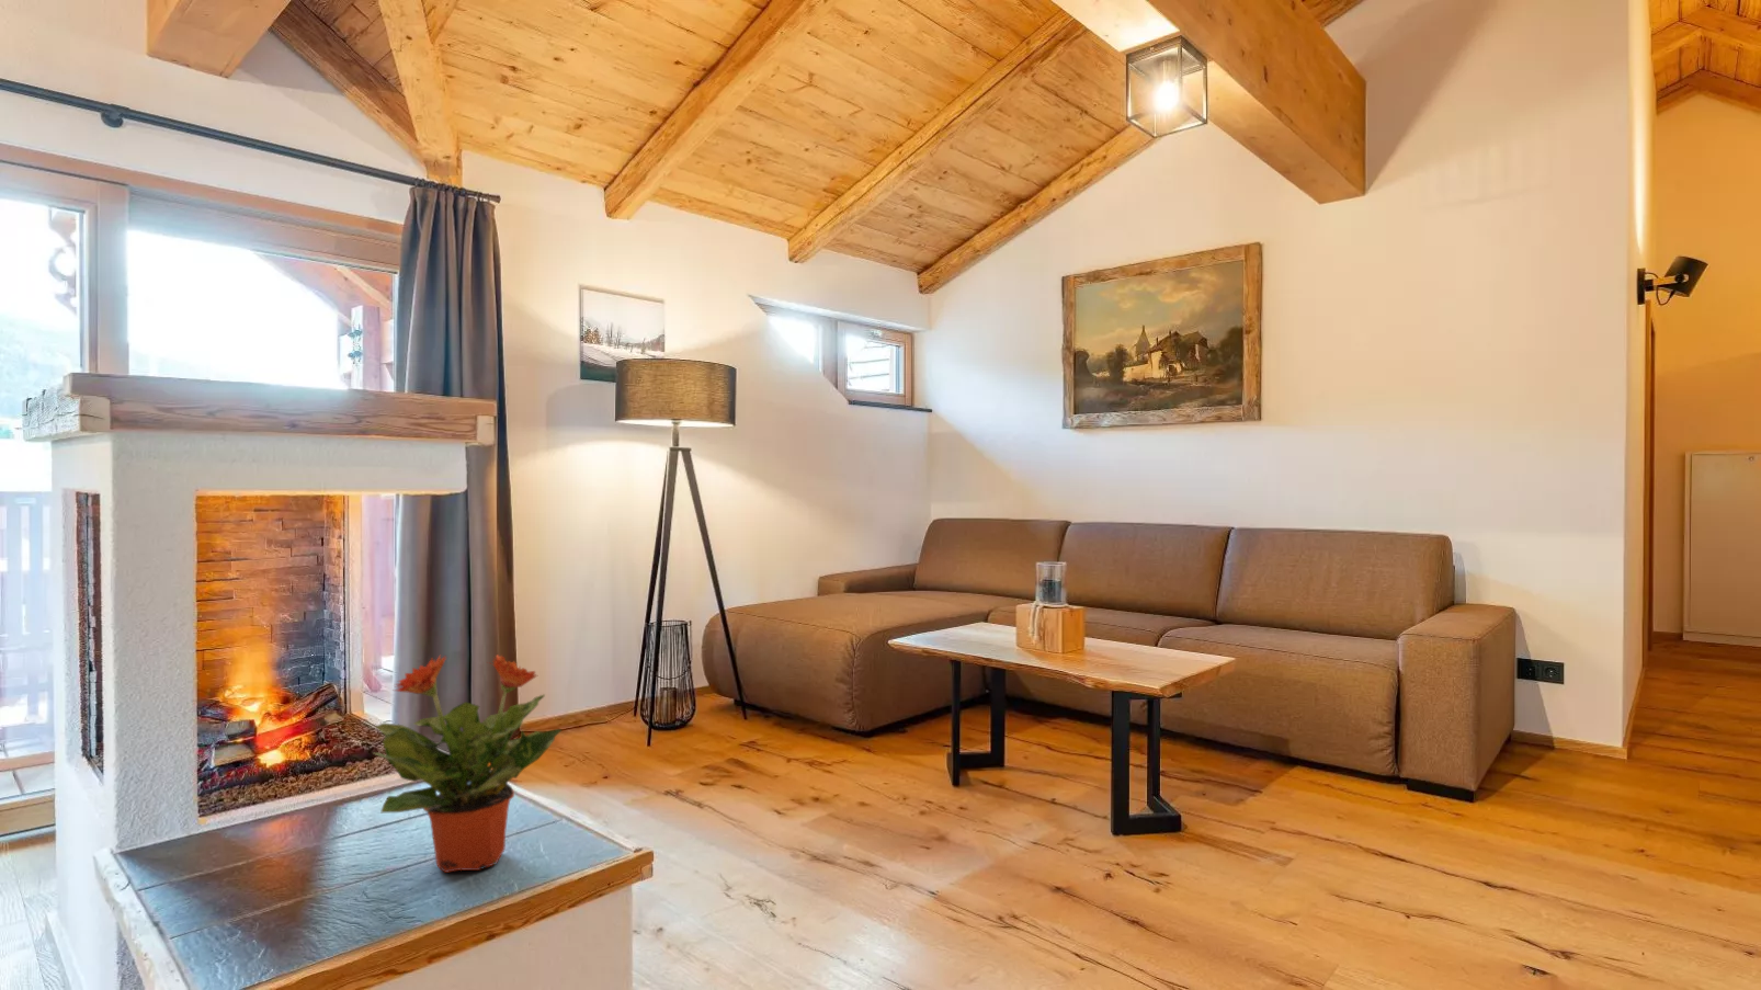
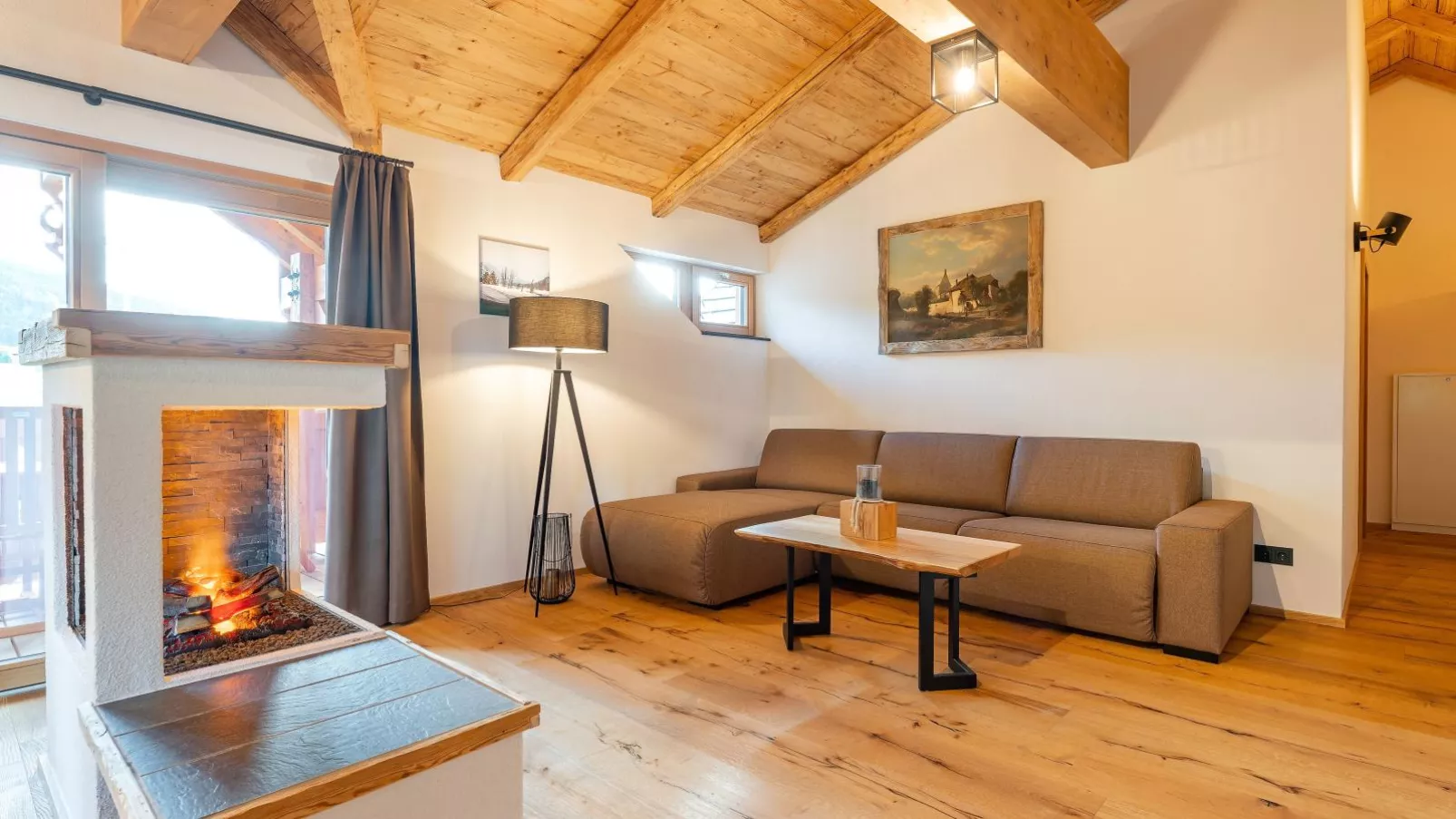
- potted plant (472, 758)
